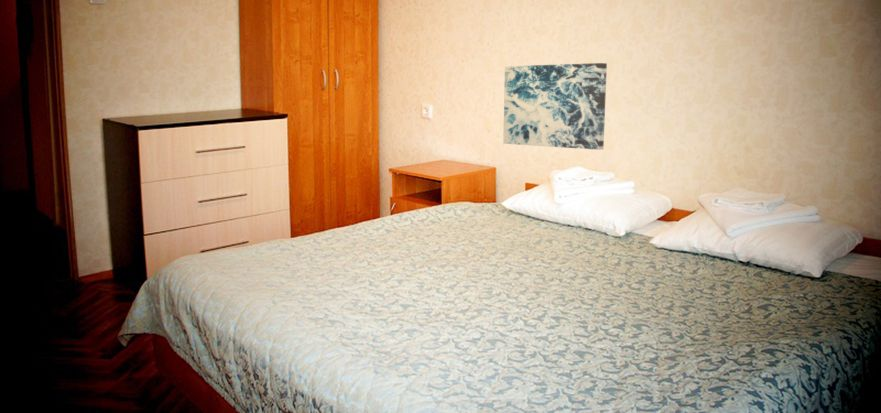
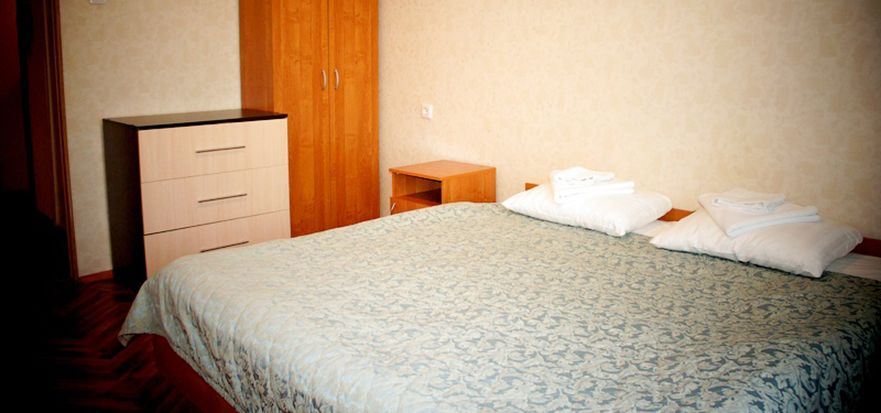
- wall art (552, 105)
